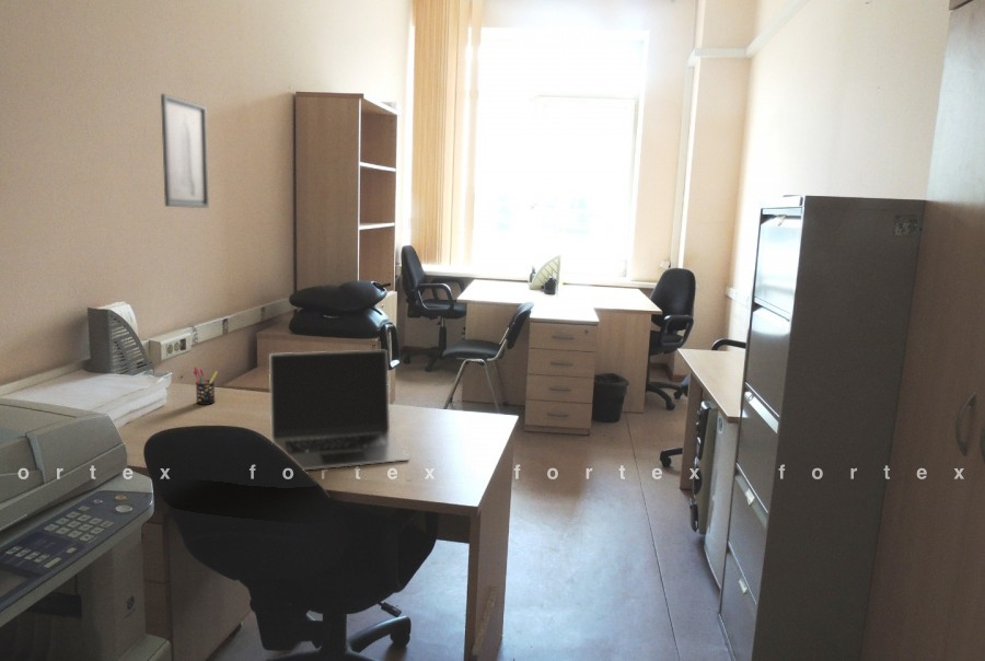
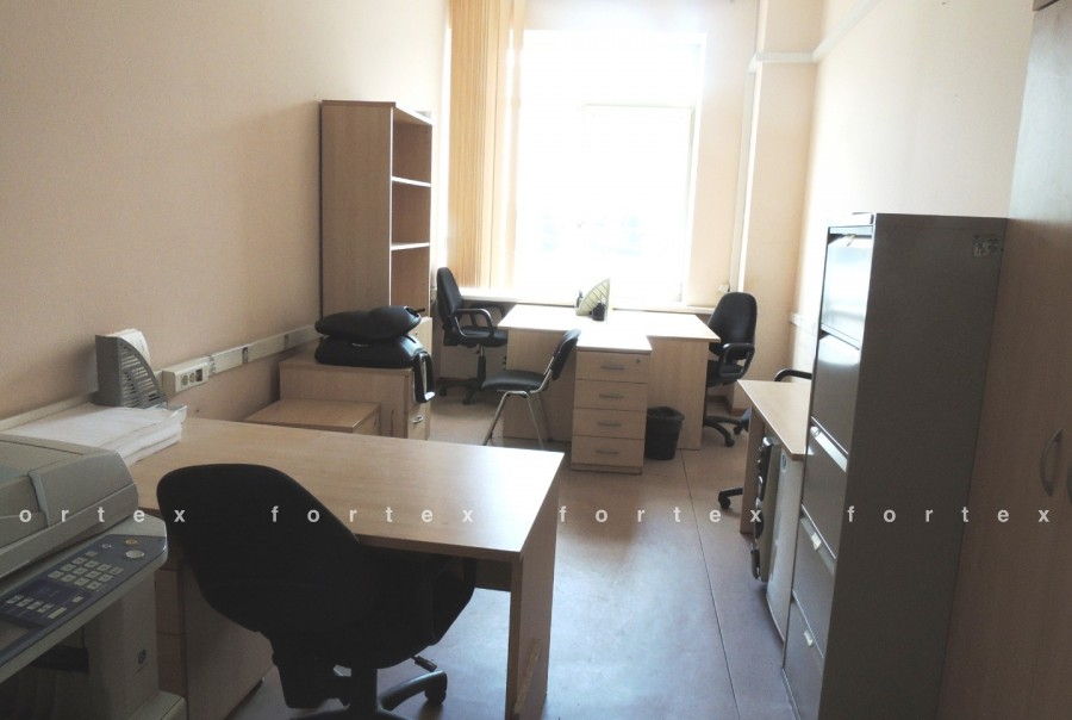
- laptop (337, 405)
- pen holder (204, 385)
- wall art (186, 154)
